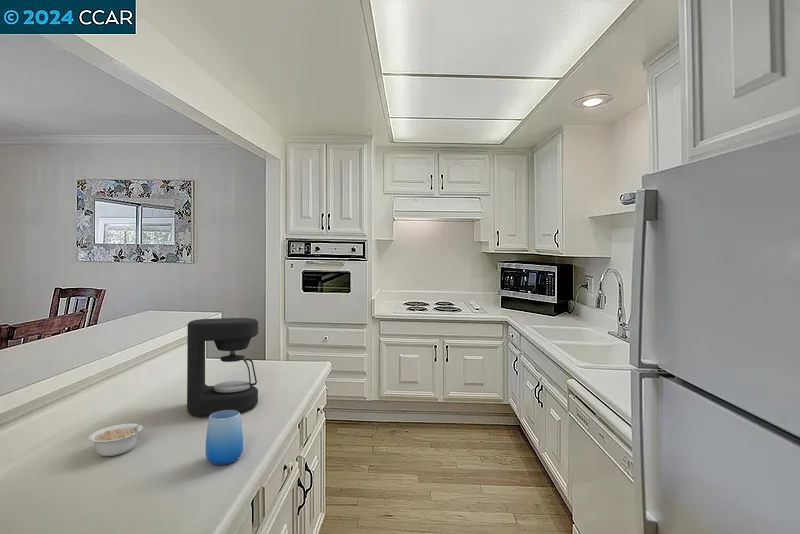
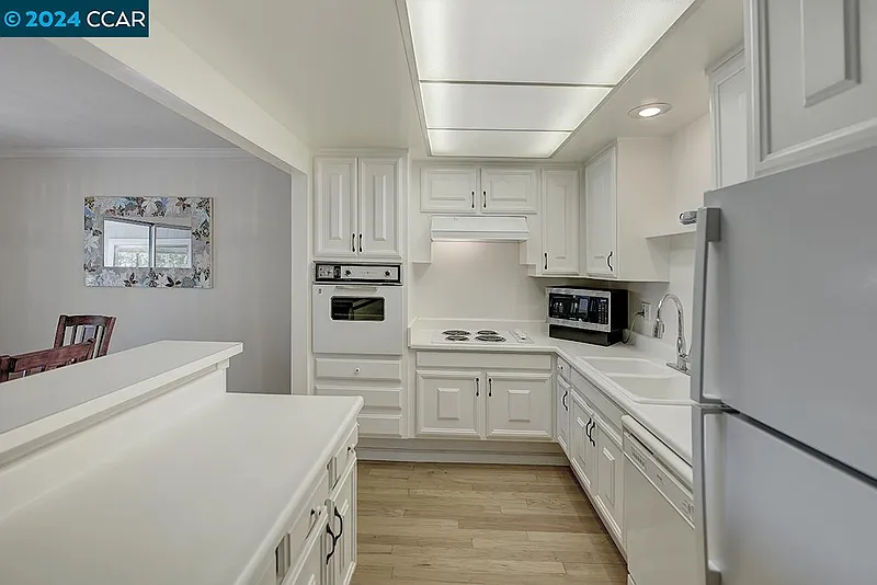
- cup (224, 436)
- legume (117, 438)
- coffee maker (223, 361)
